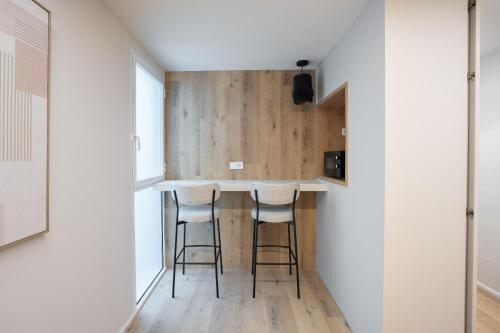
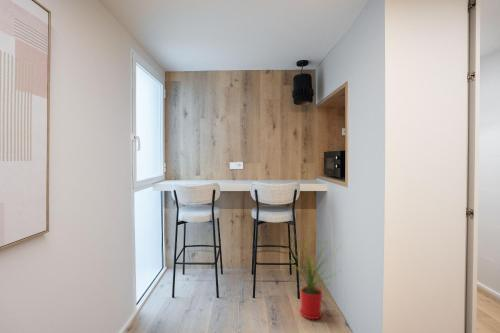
+ house plant (312, 276)
